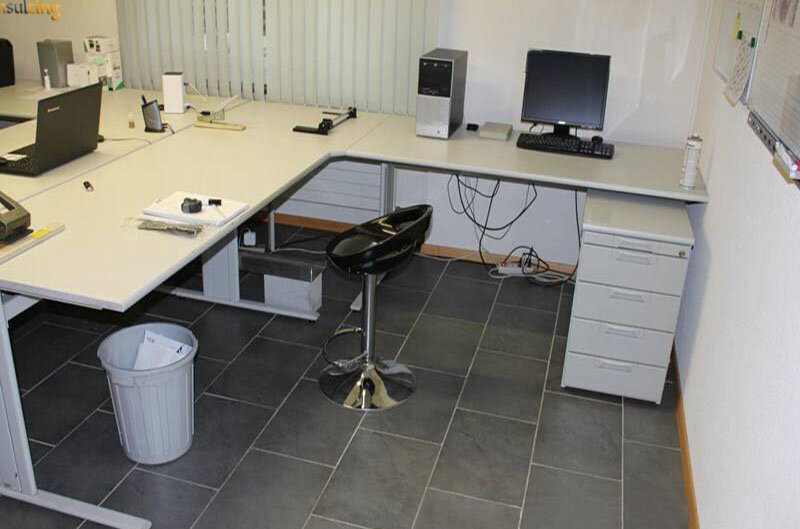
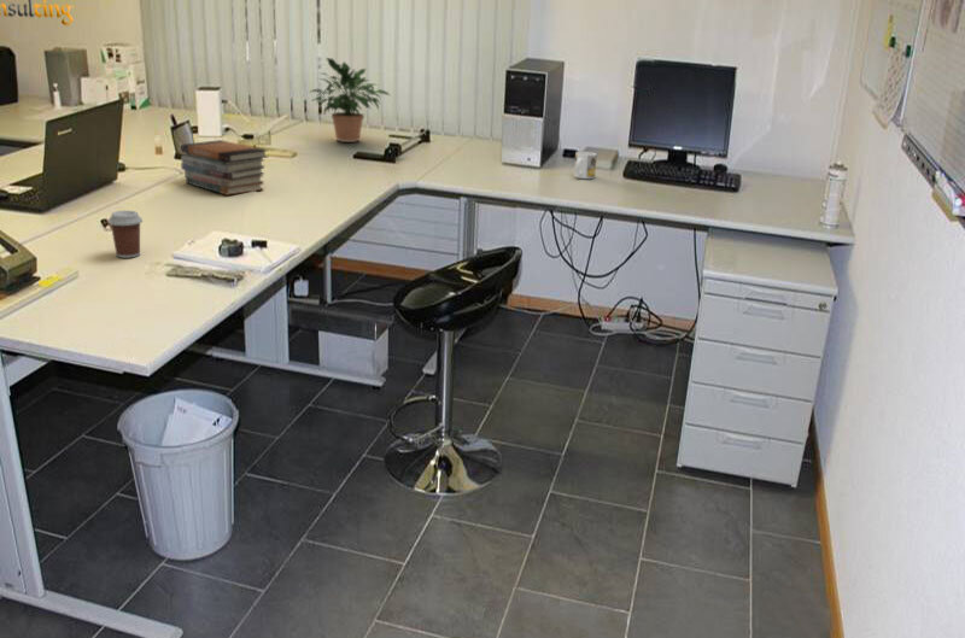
+ coffee cup (125, 234)
+ mug (583, 165)
+ potted plant (352, 100)
+ book stack (223, 166)
